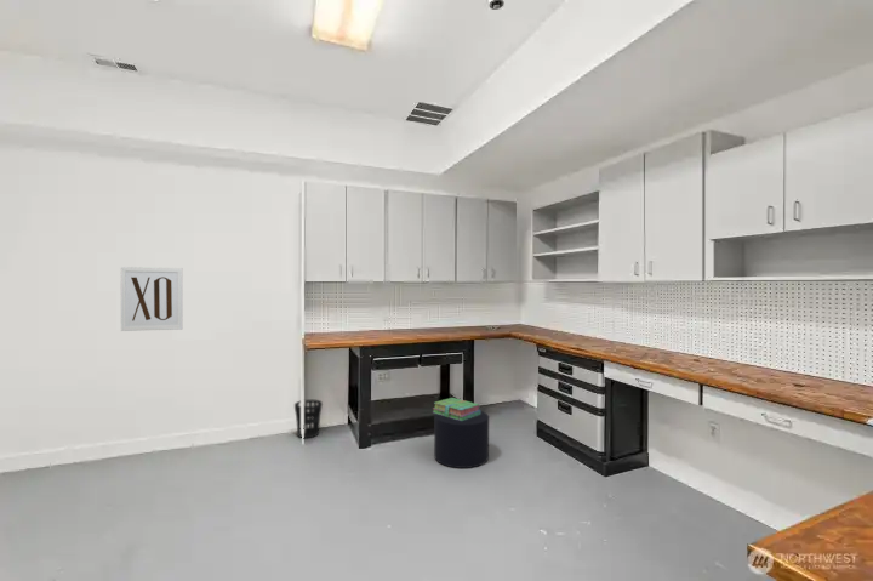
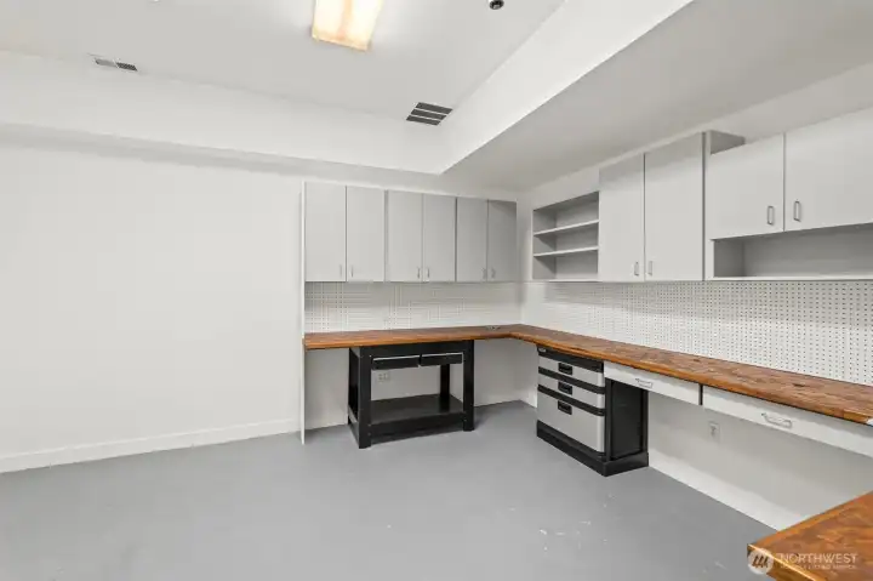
- stool (461, 435)
- wall art (152, 298)
- stack of books (456, 408)
- wastebasket (308, 418)
